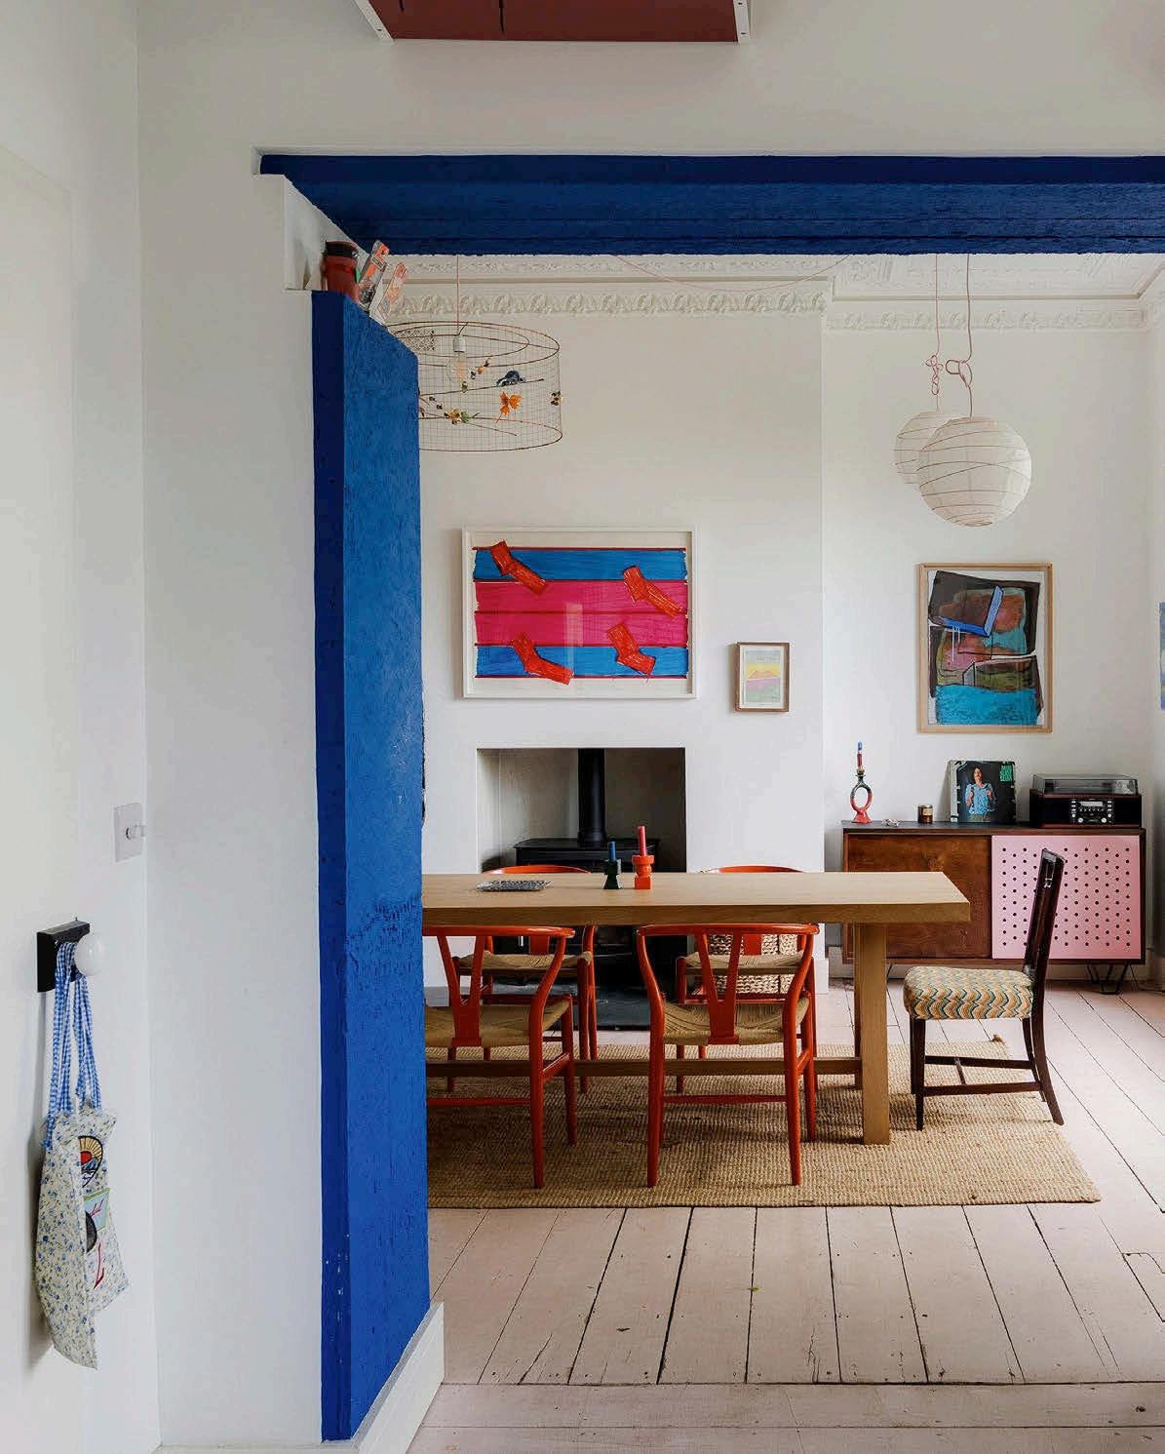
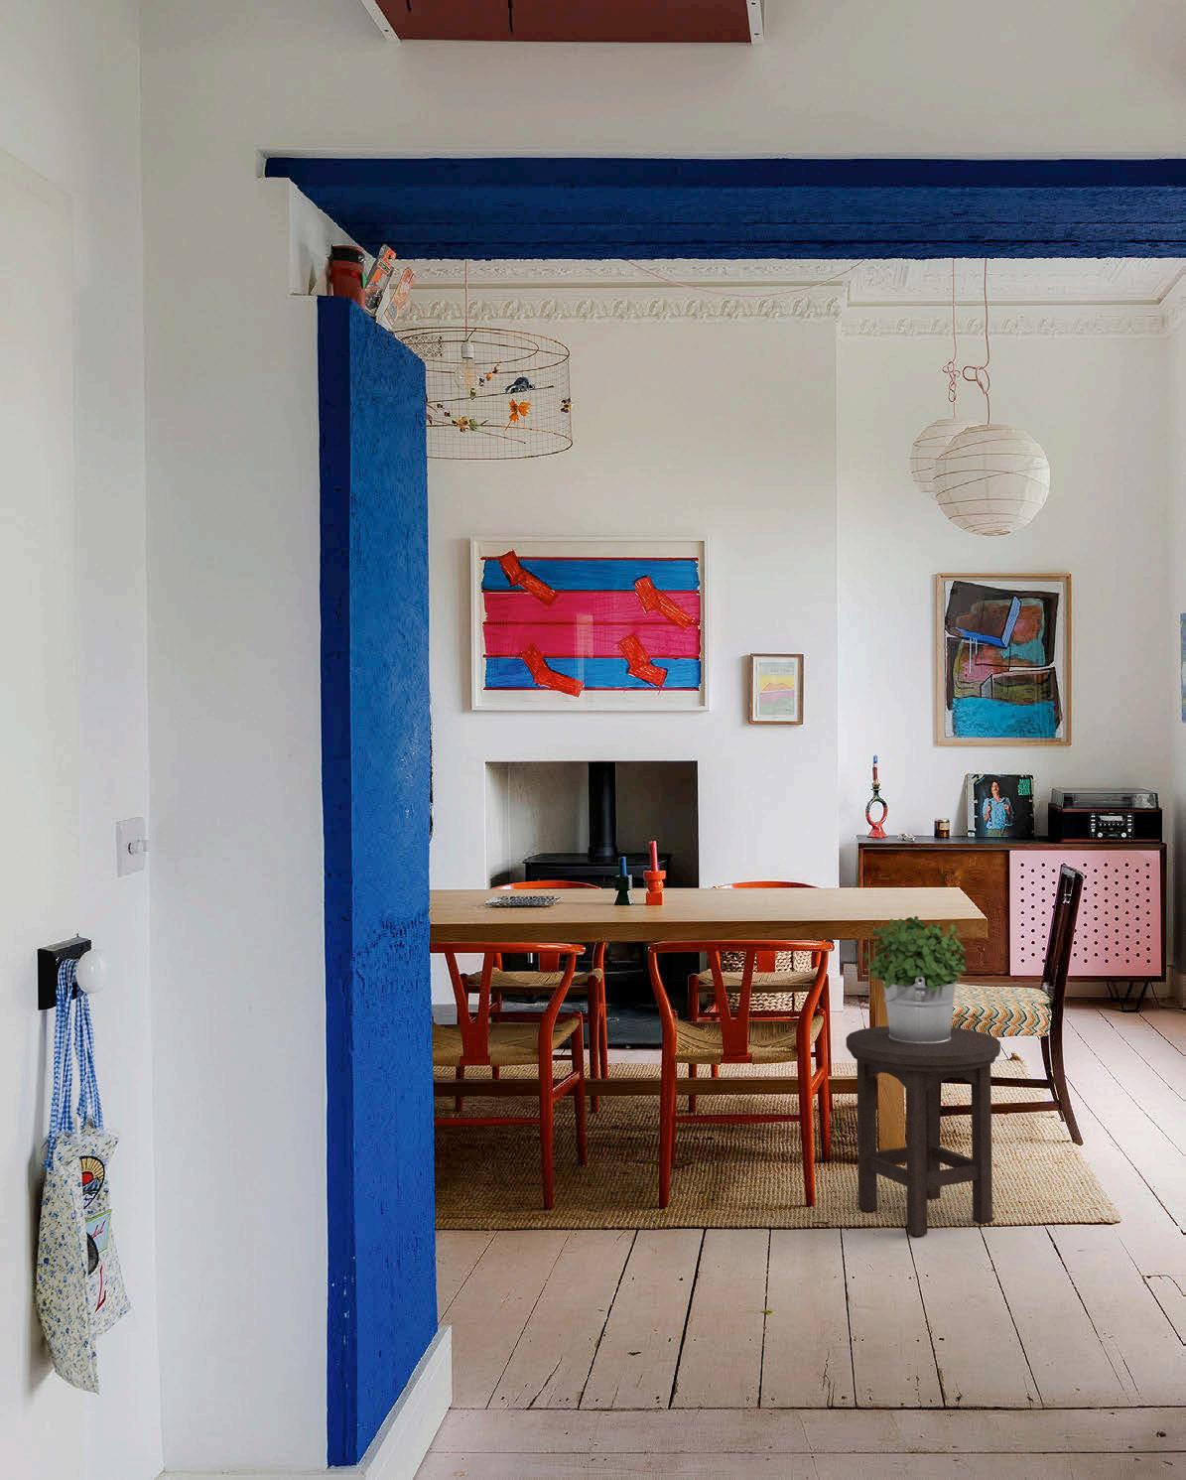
+ stool (923, 1127)
+ potted plant (912, 977)
